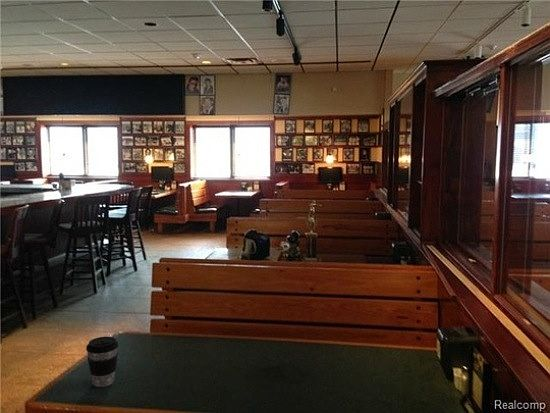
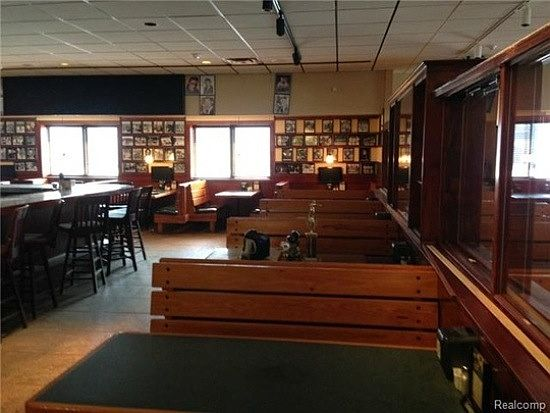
- coffee cup (102, 361)
